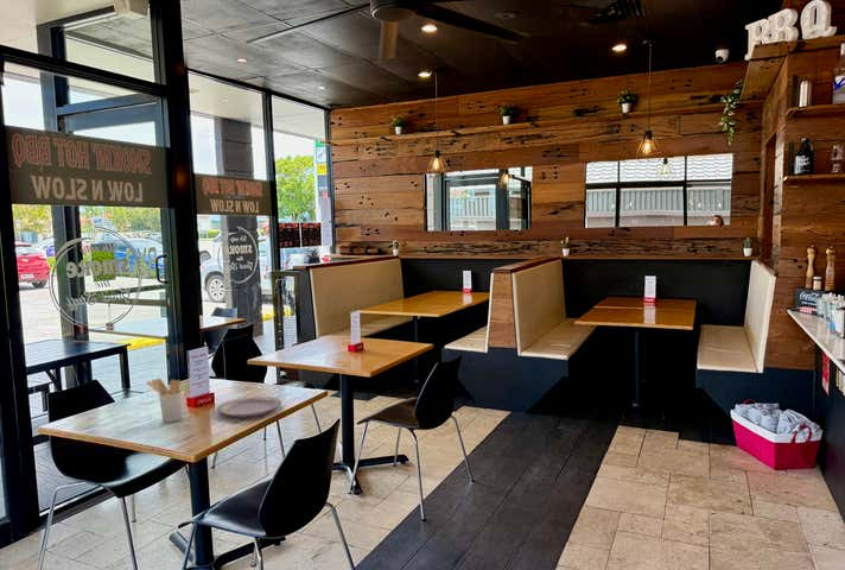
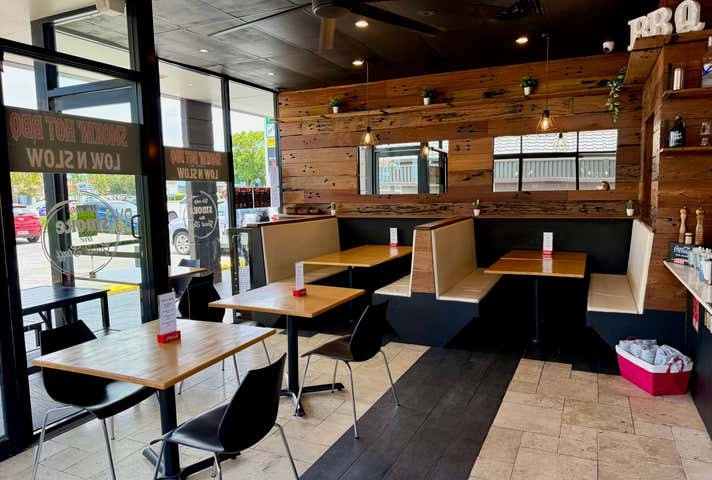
- plate (249, 407)
- utensil holder (166, 398)
